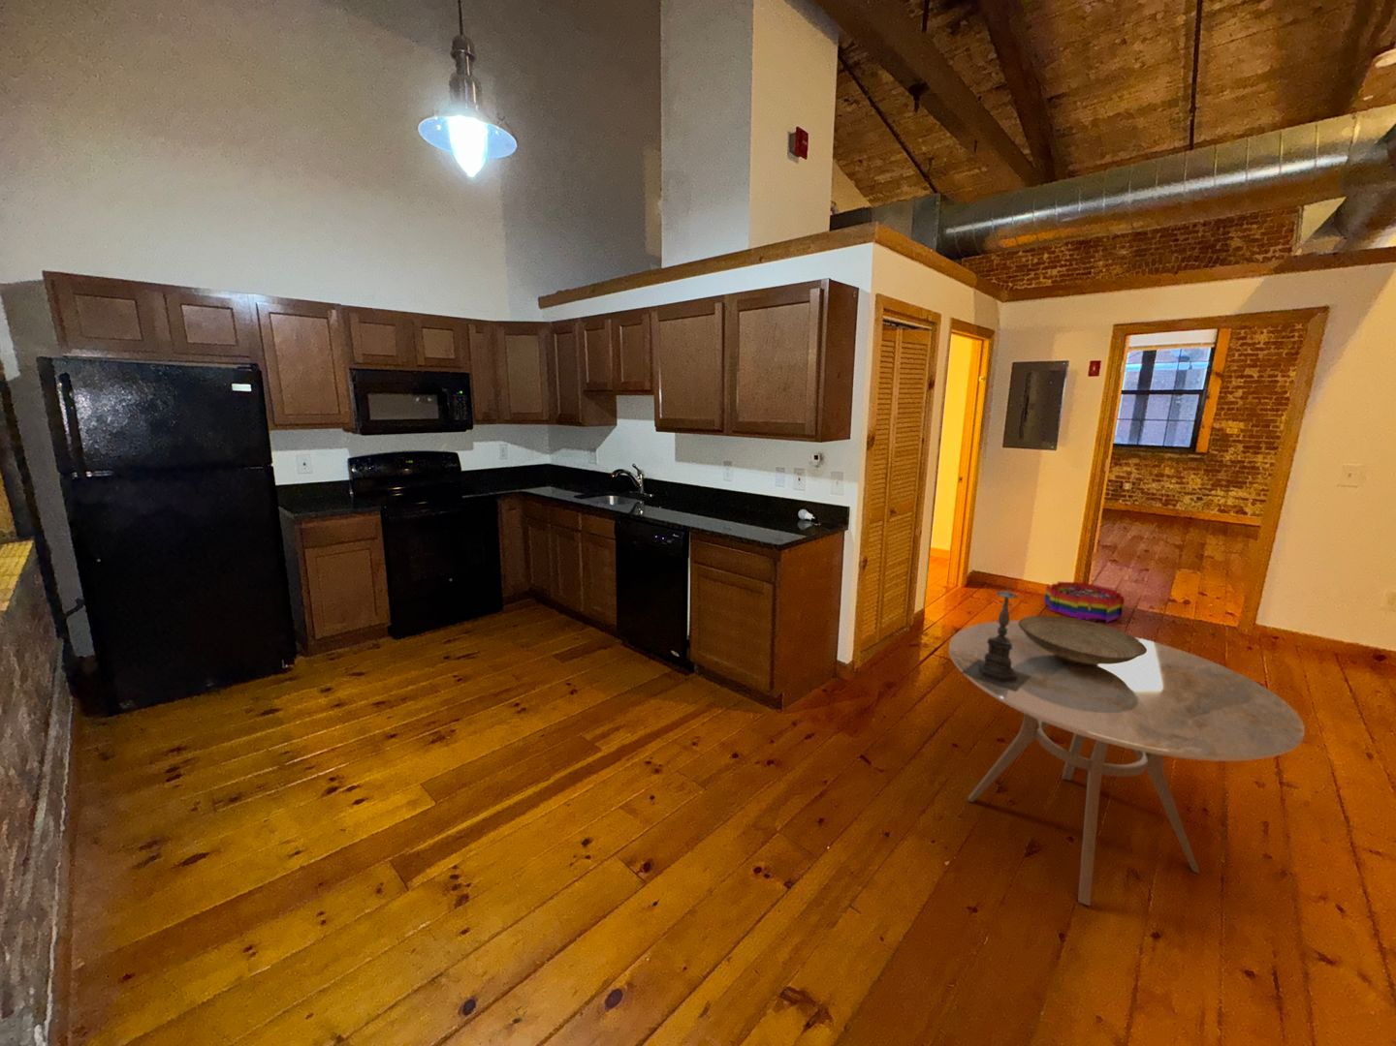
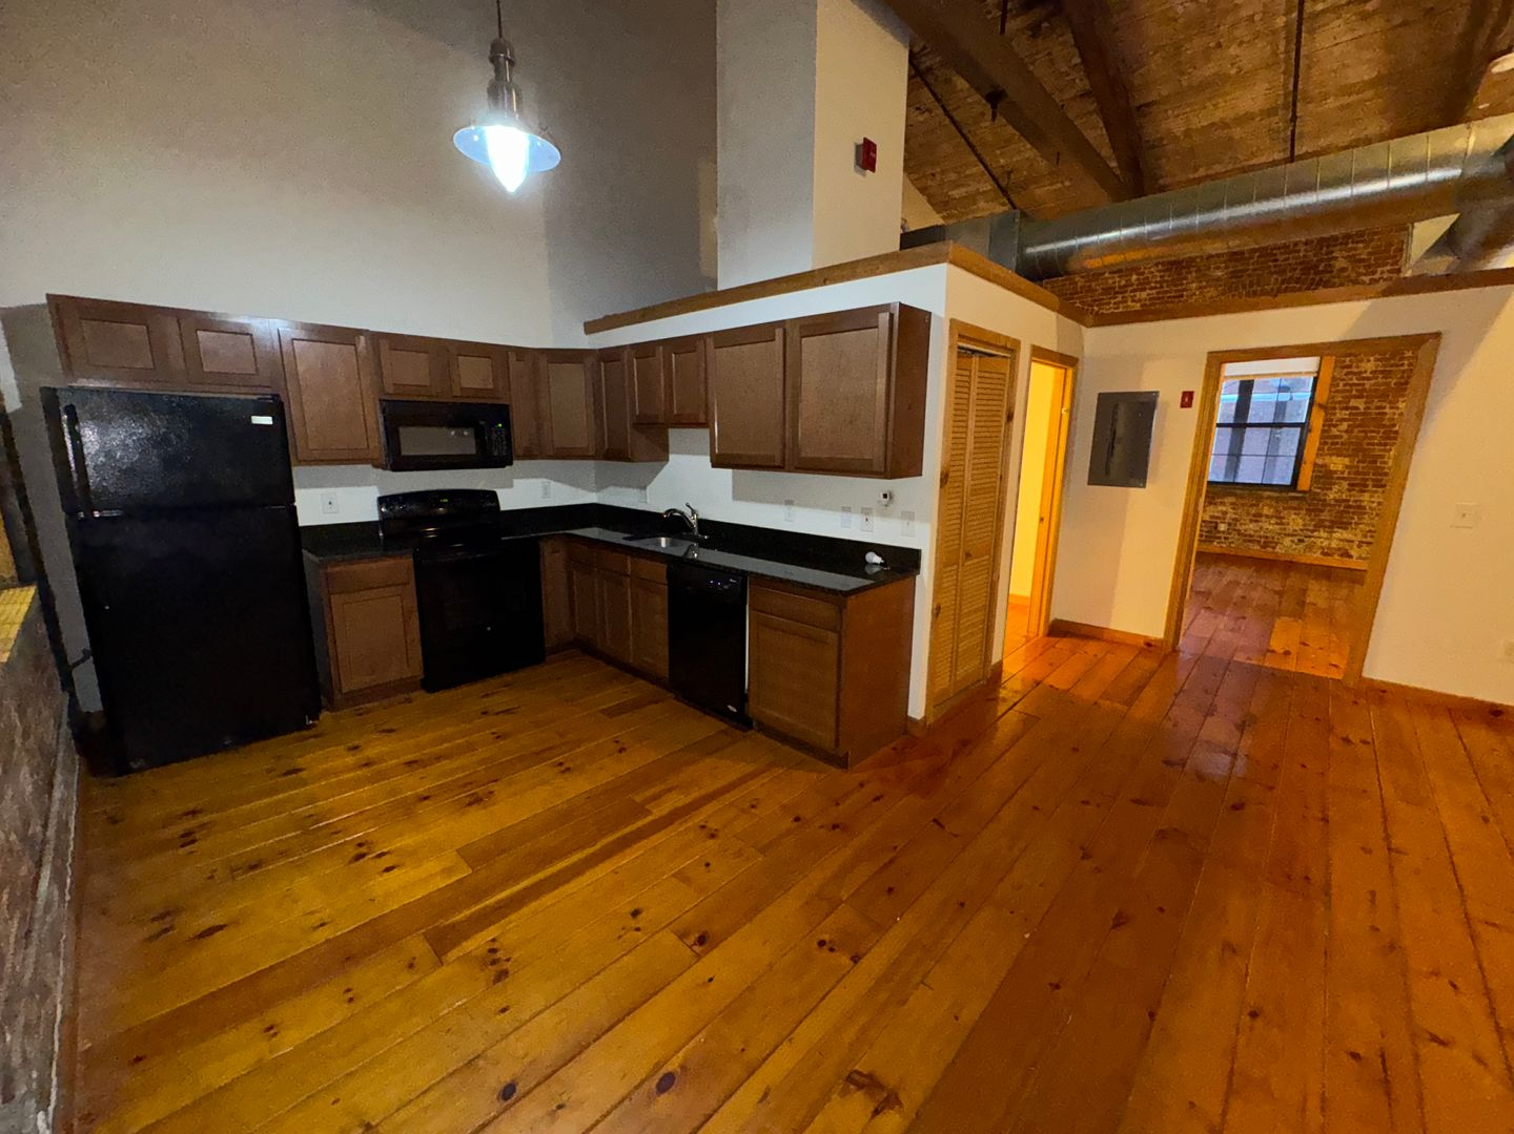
- decorative bowl (1078, 645)
- storage bin (1082, 600)
- candle holder (1001, 626)
- dining table (1085, 757)
